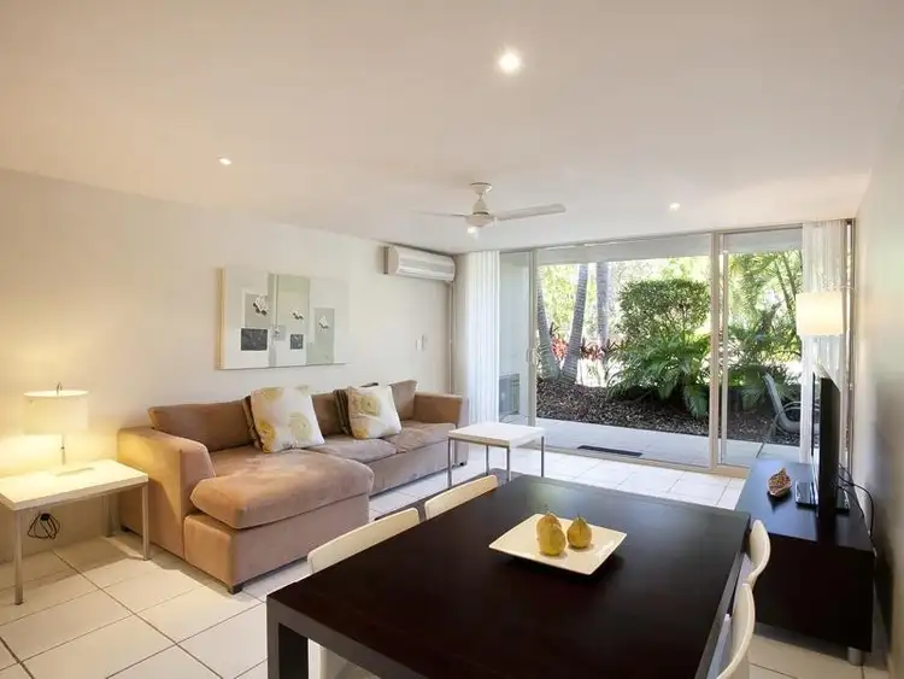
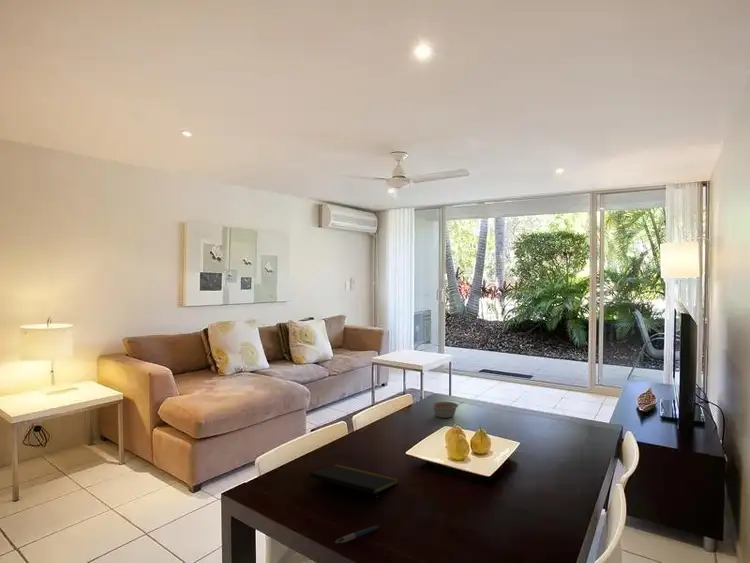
+ legume (445, 408)
+ pen (358, 534)
+ notepad (354, 478)
